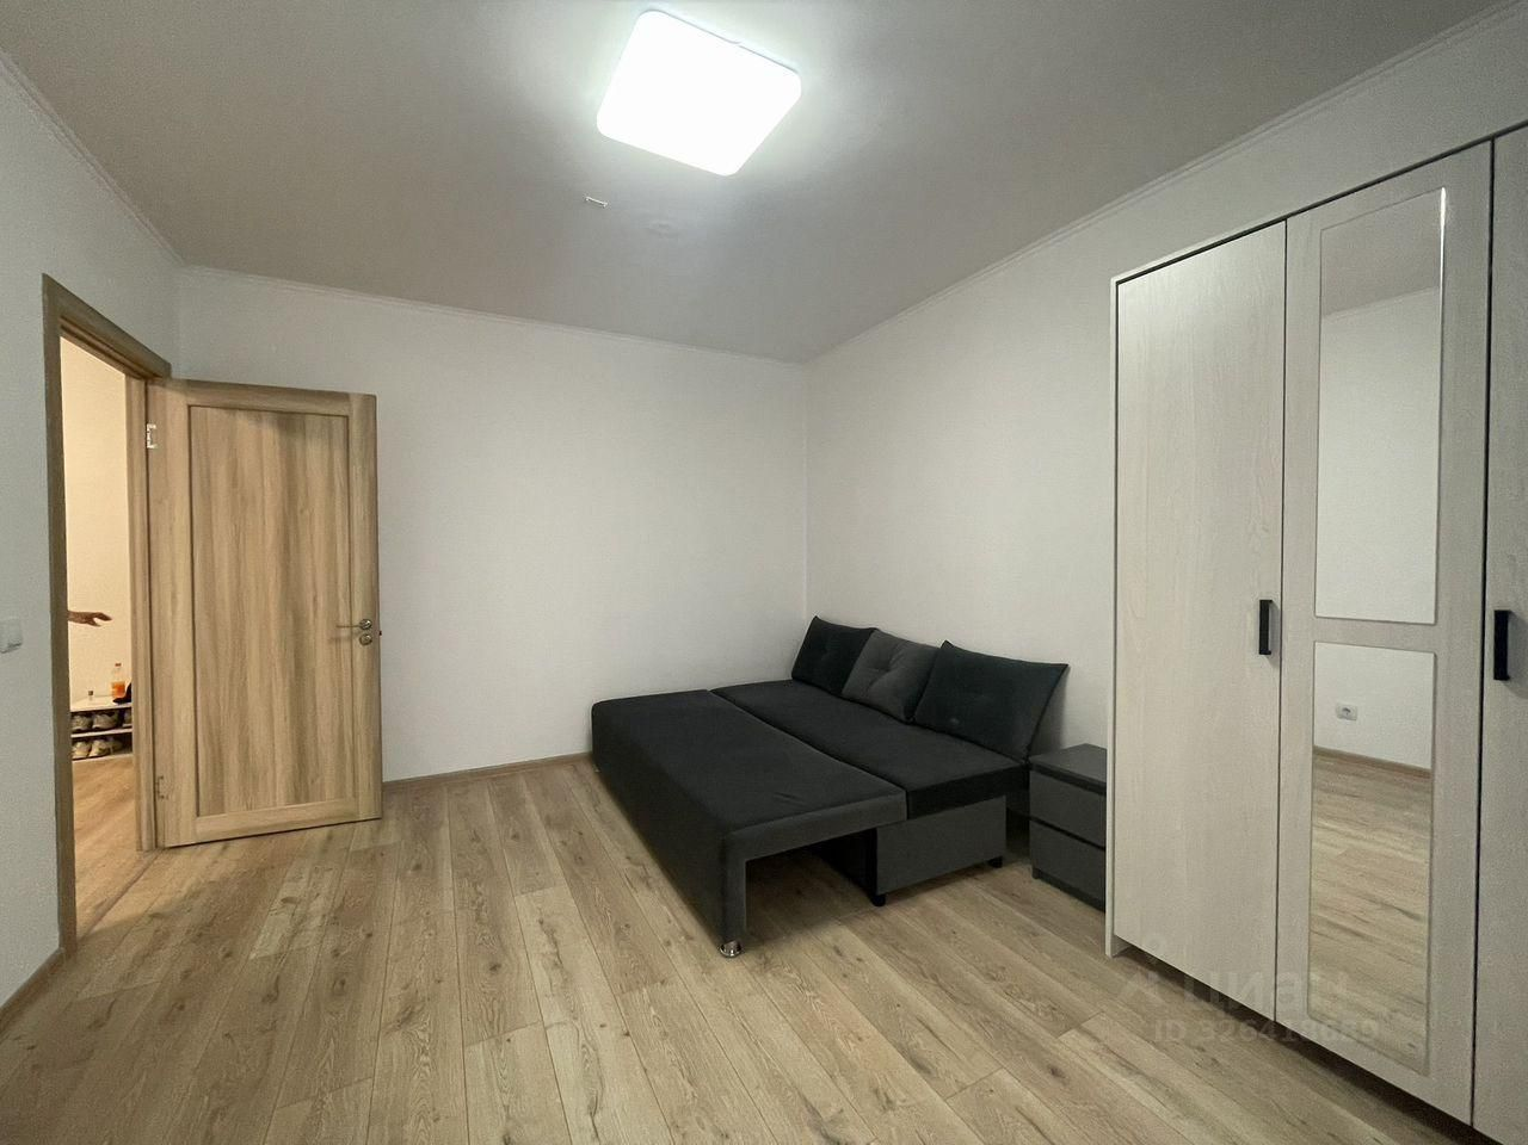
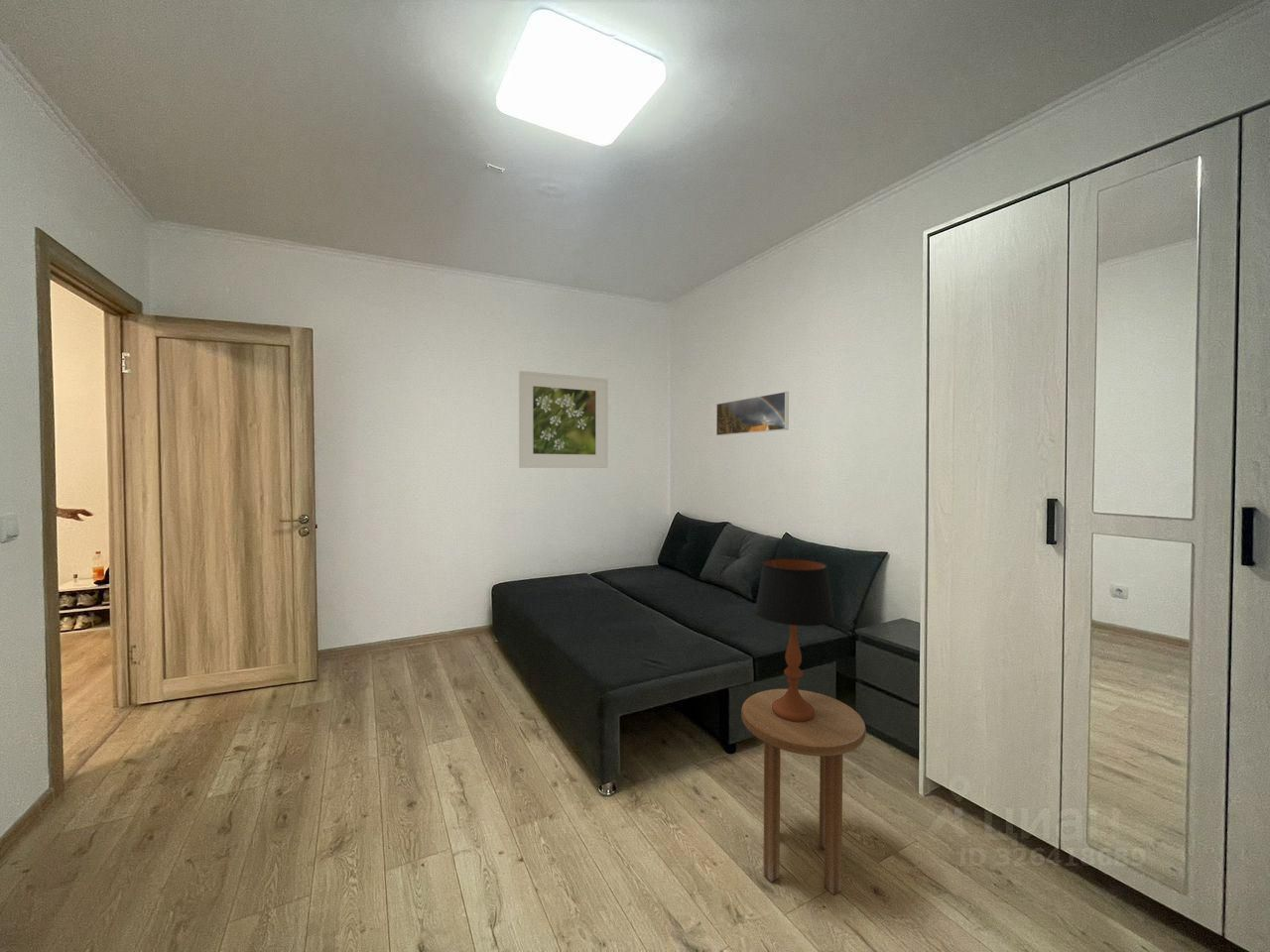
+ table lamp (793, 637)
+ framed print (565, 421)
+ side table (820, 786)
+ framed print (749, 416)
